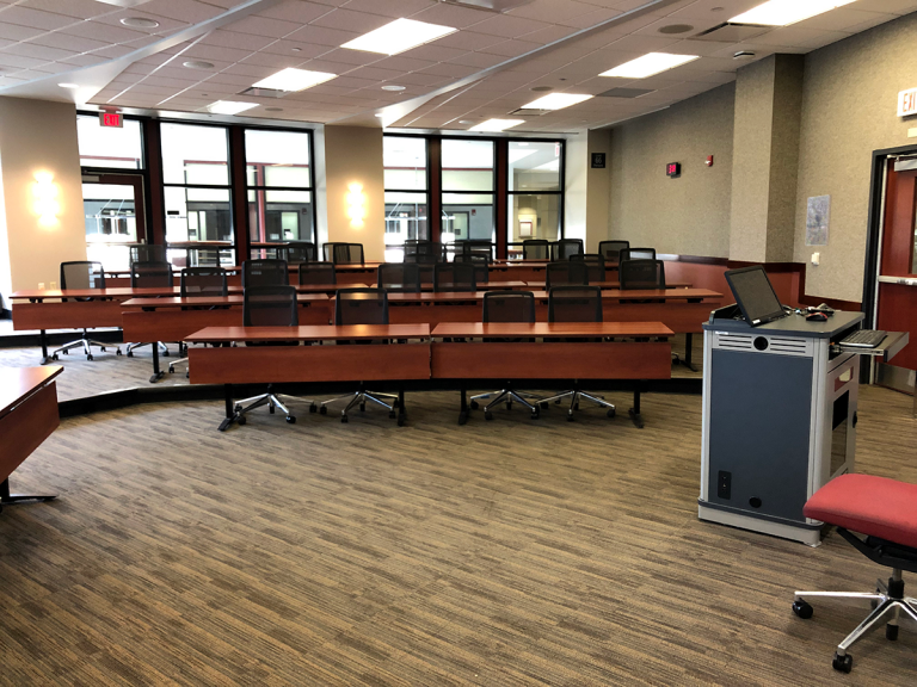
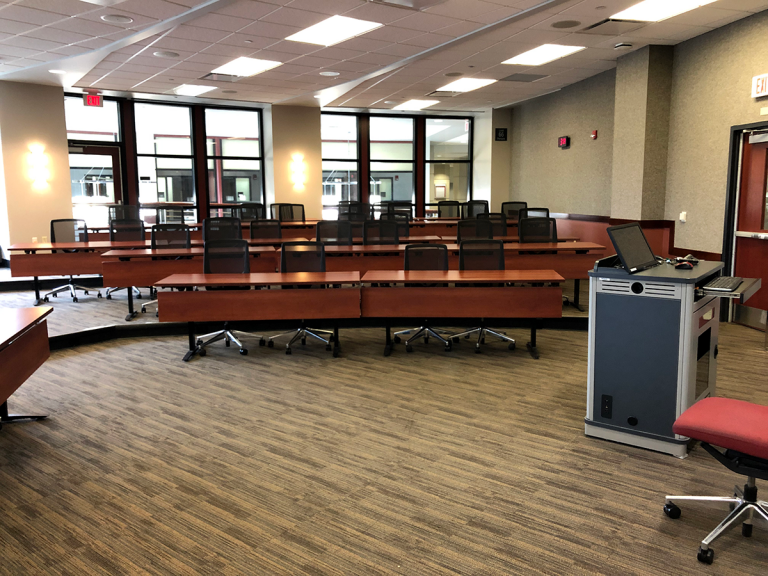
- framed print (818, 221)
